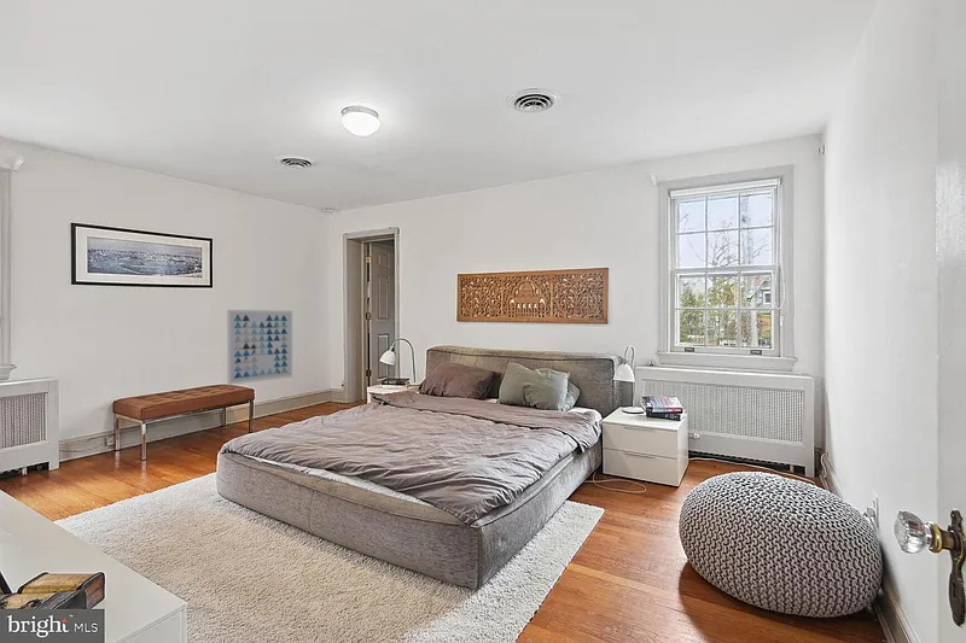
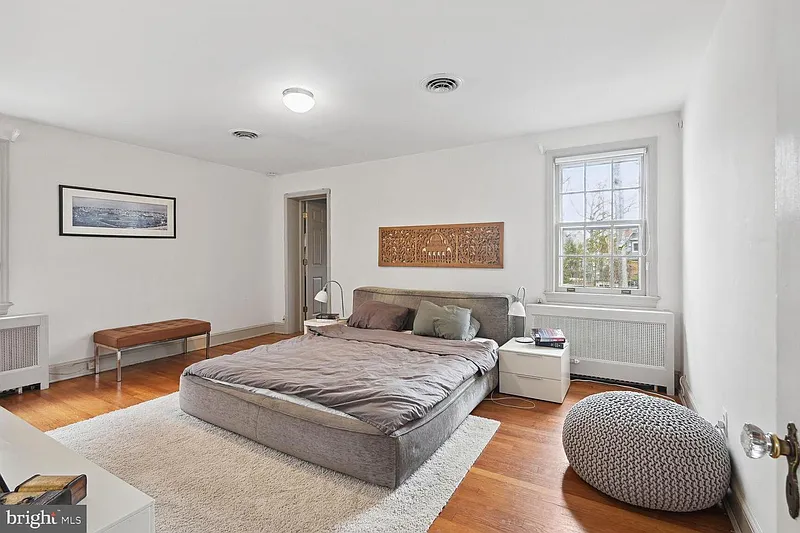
- wall art (262, 345)
